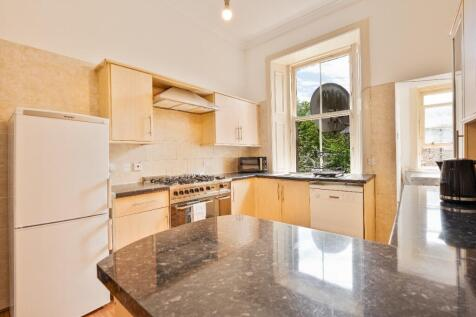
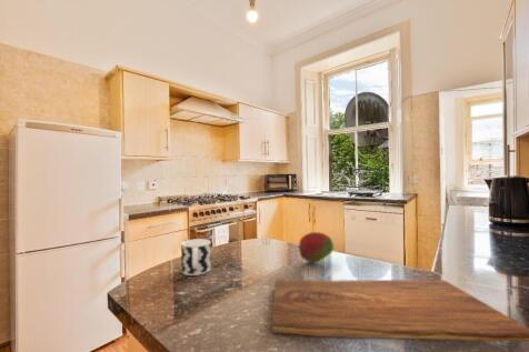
+ cutting board (376, 303)
+ cup (196, 258)
+ fruit (316, 247)
